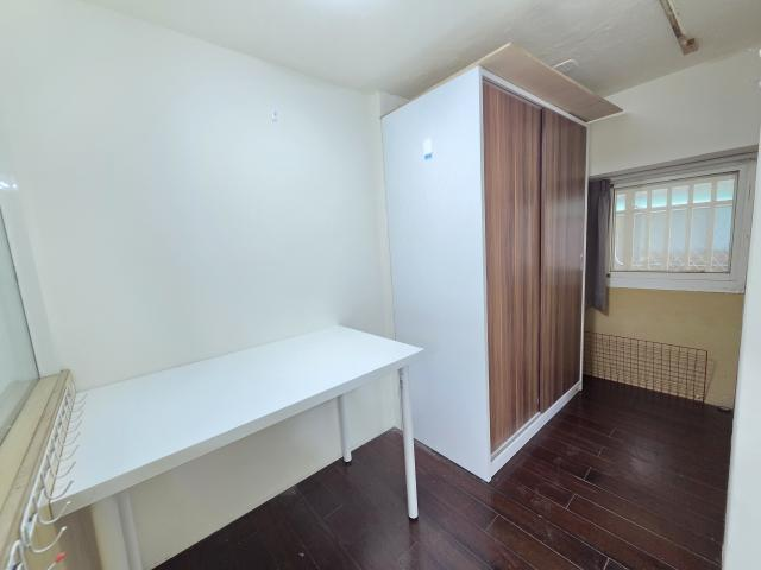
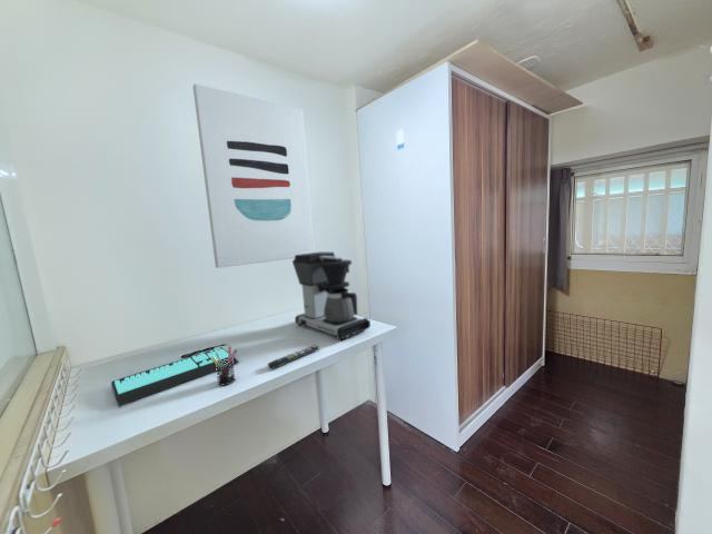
+ coffee maker (328, 291)
+ pen holder (224, 364)
+ computer keyboard (181, 365)
+ wall art (261, 182)
+ remote control (295, 356)
